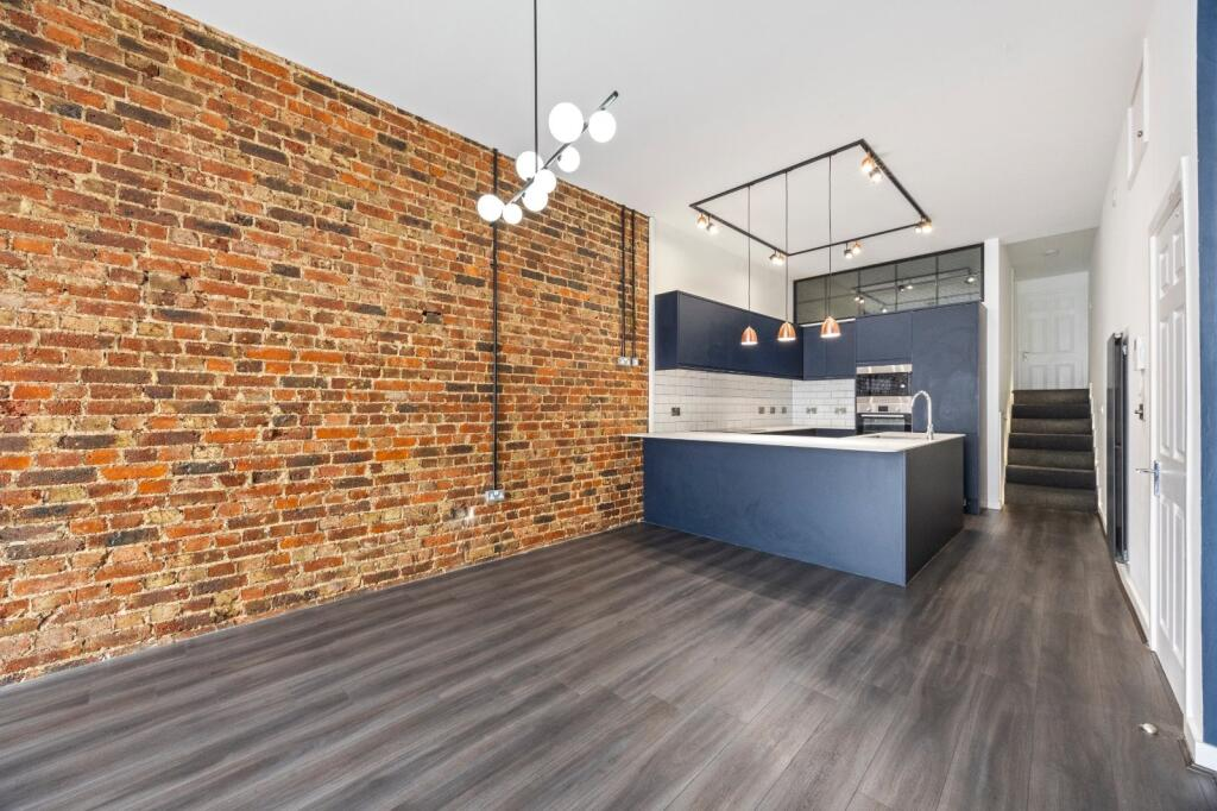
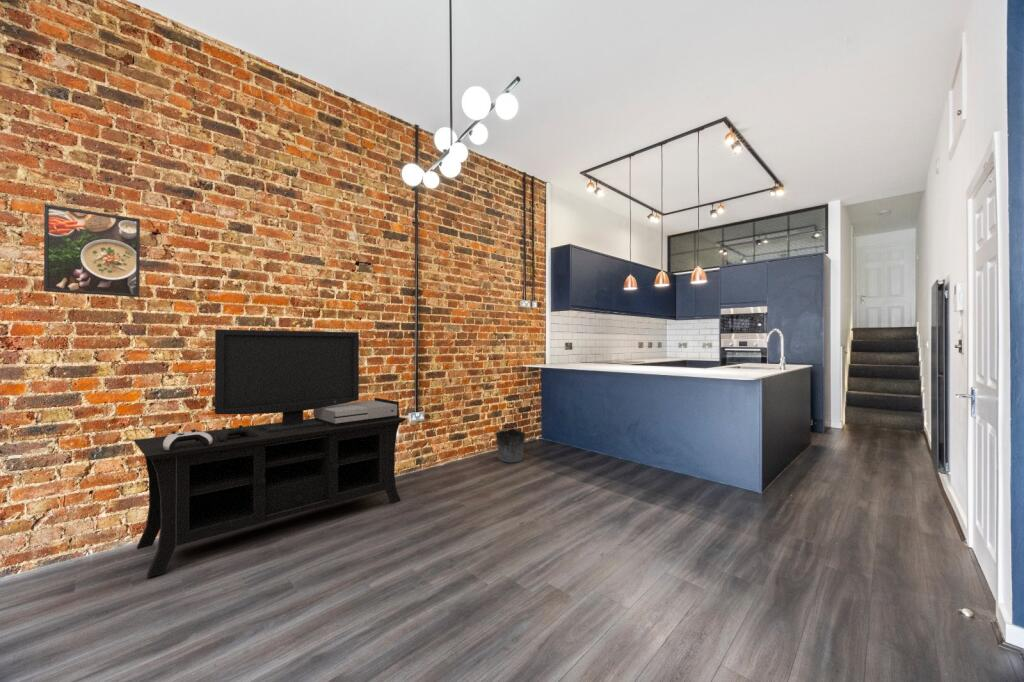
+ bucket (509, 445)
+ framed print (94, 253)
+ media console (287, 426)
